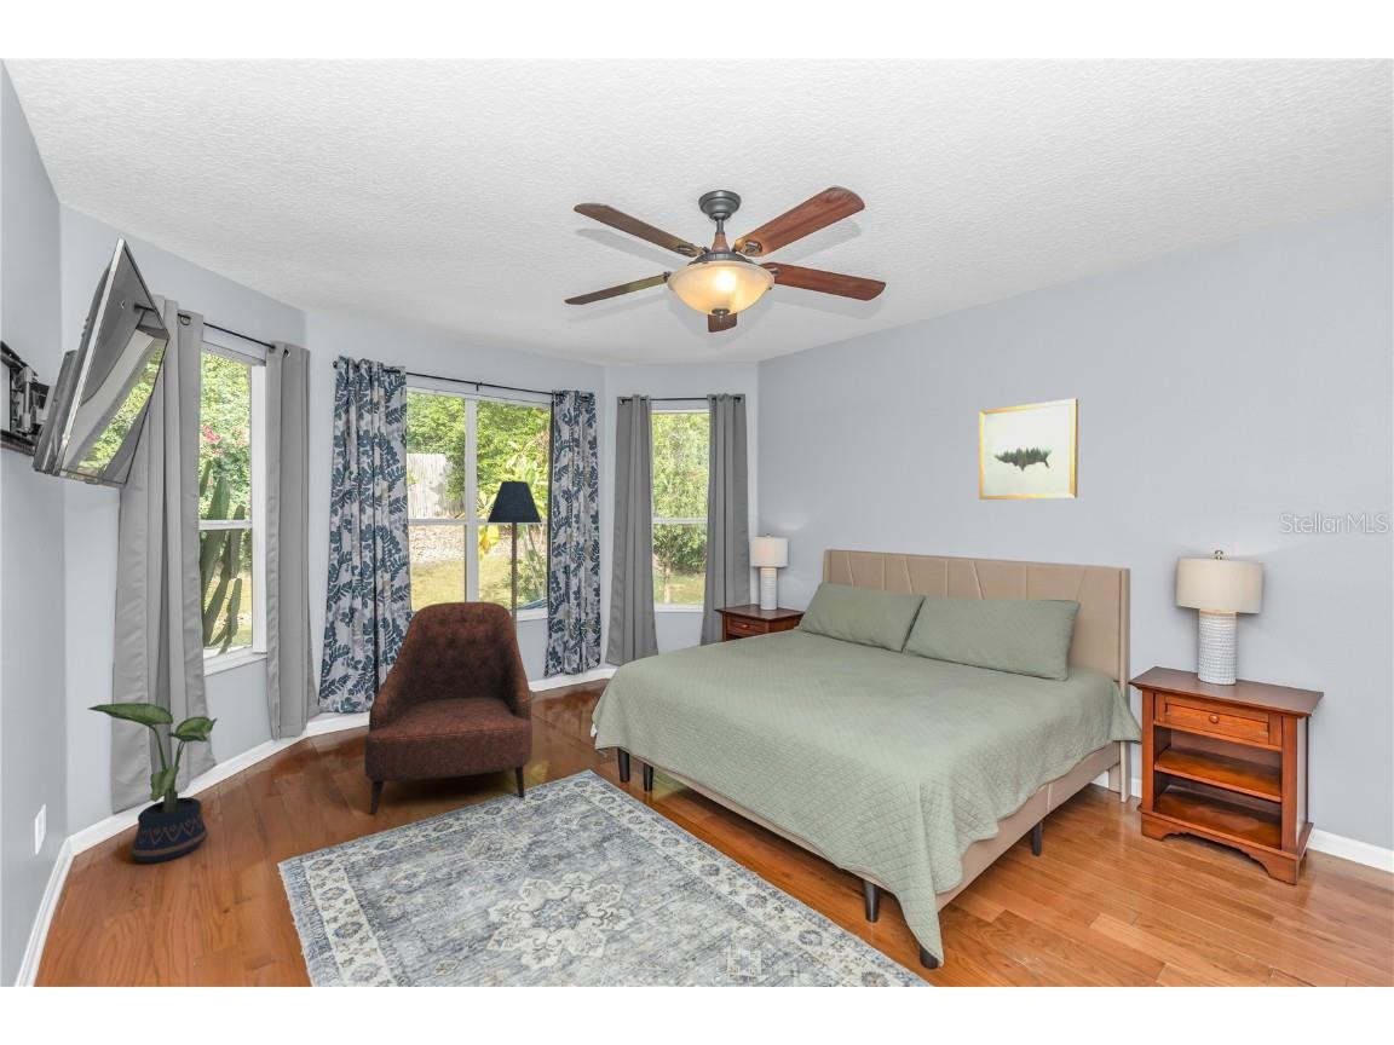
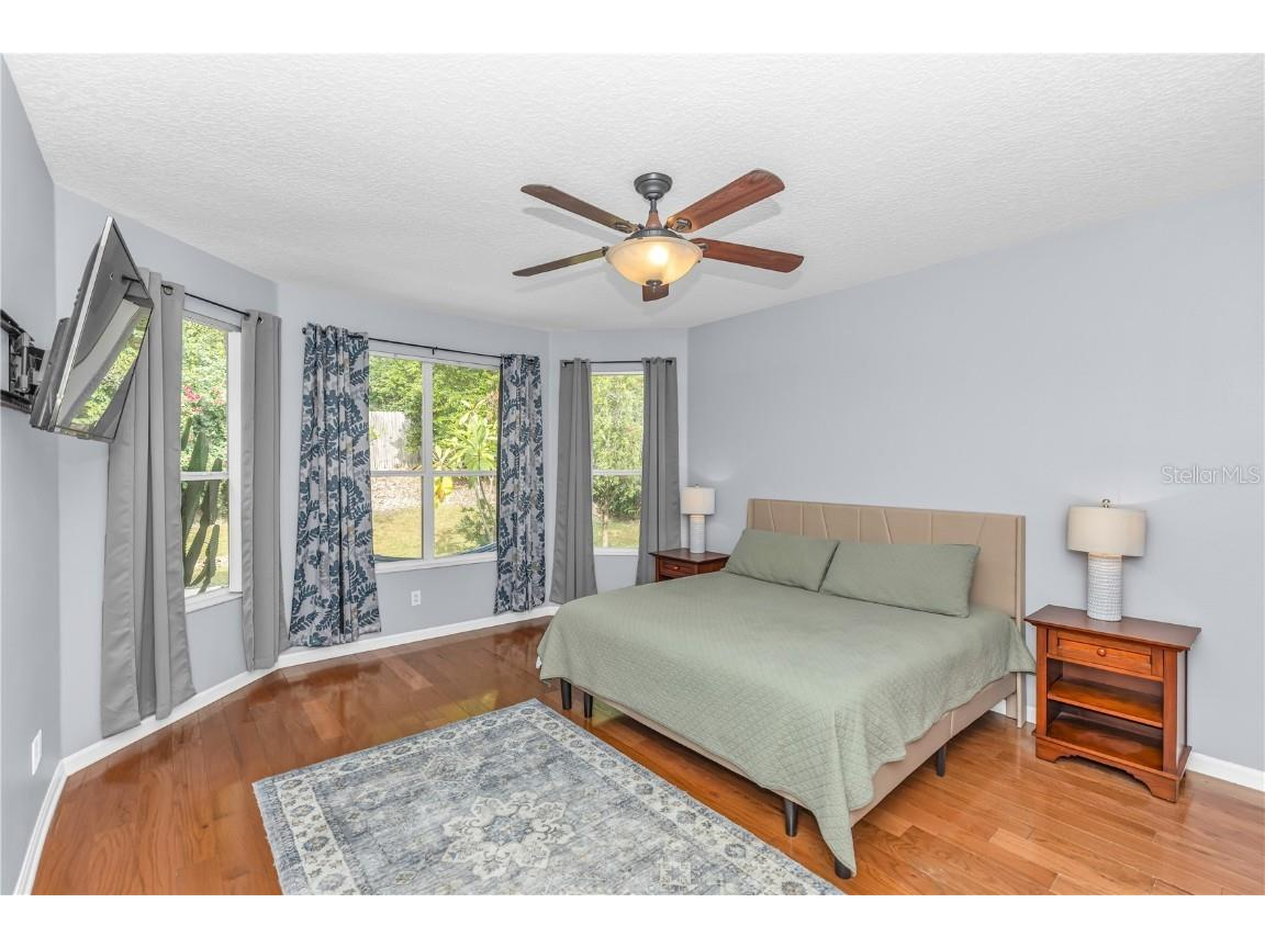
- potted plant (177, 770)
- wall art (1025, 451)
- armchair (456, 694)
- floor lamp (513, 589)
